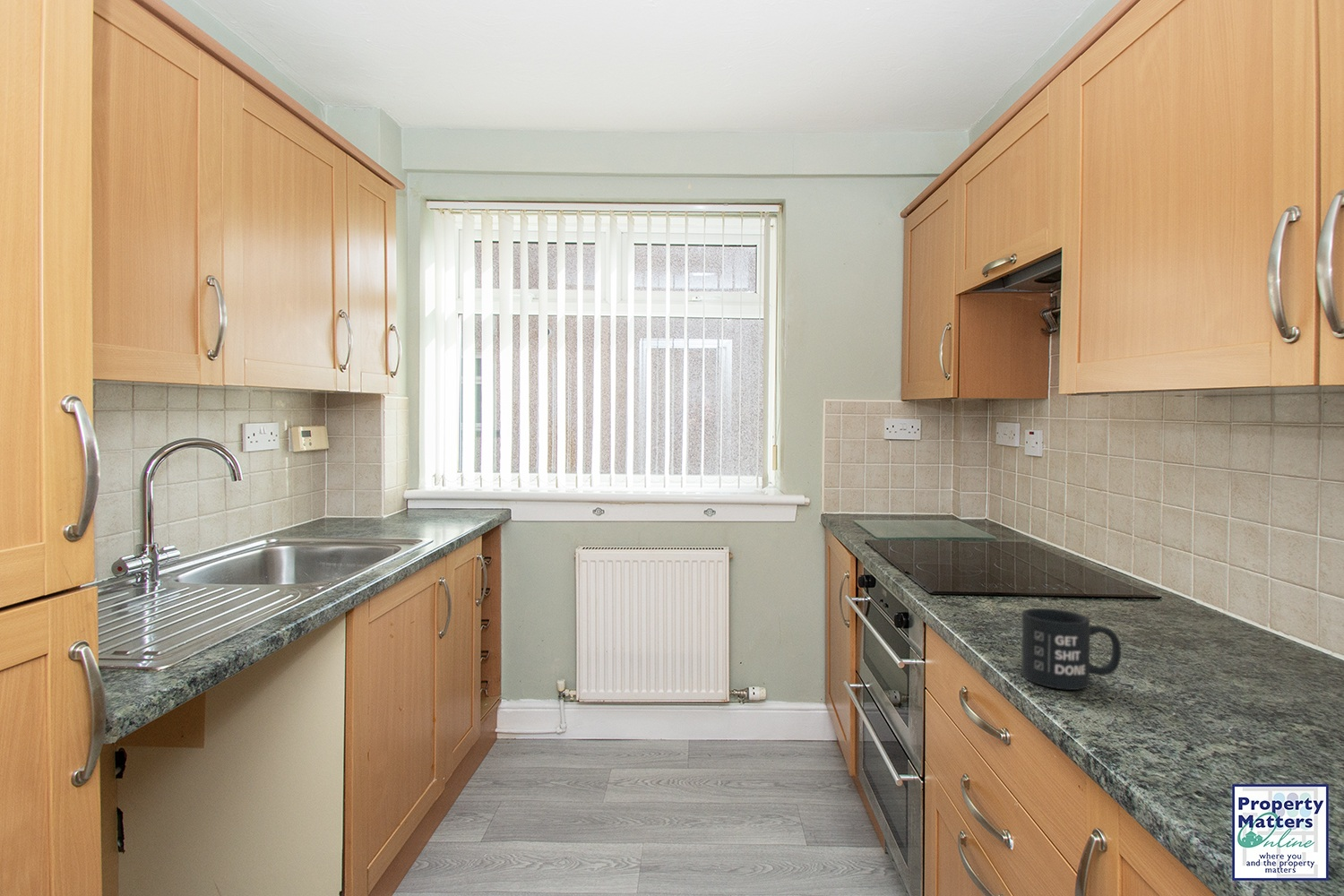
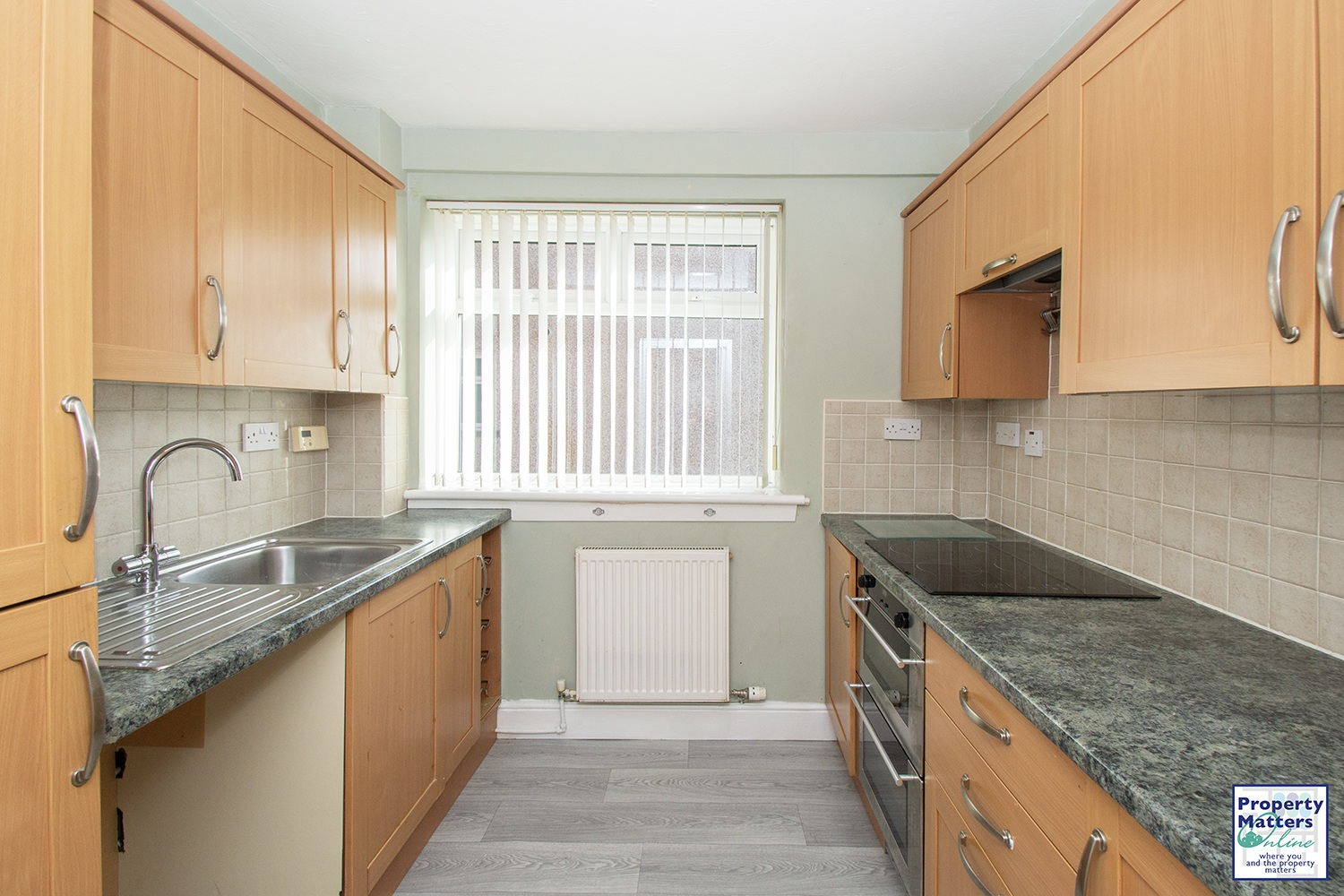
- mug (1070, 648)
